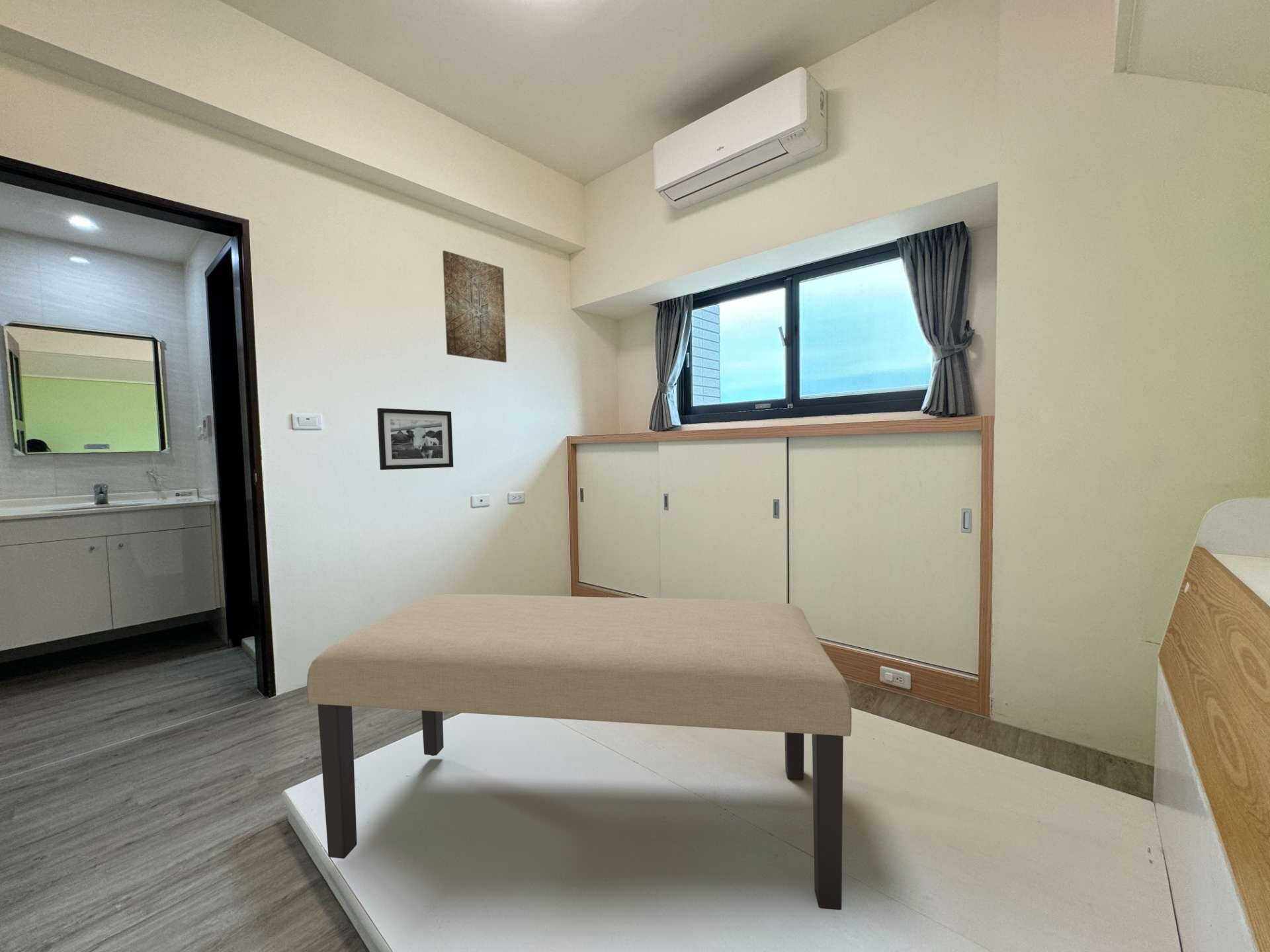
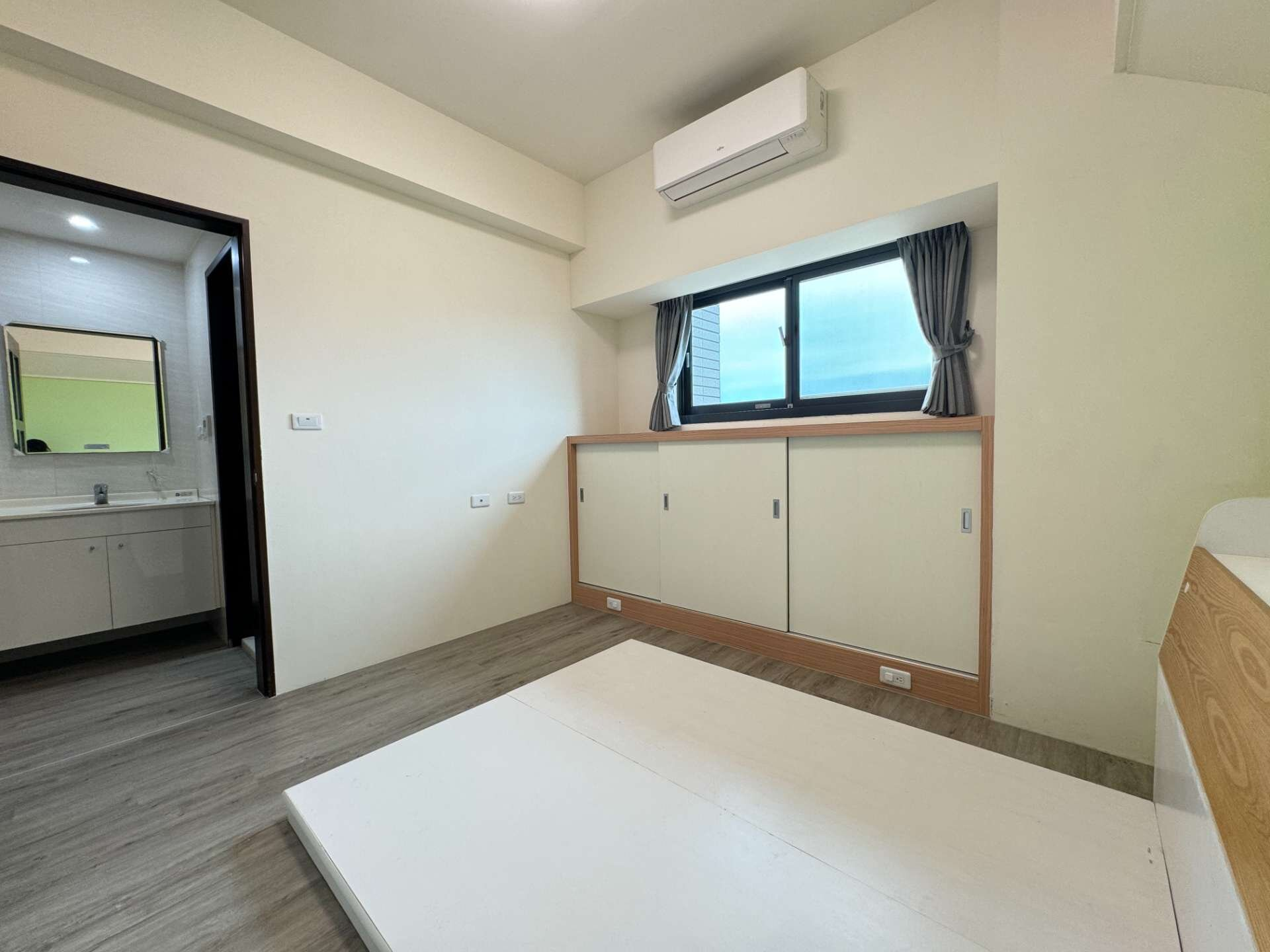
- bench (585, 715)
- wall art (476, 309)
- picture frame (417, 439)
